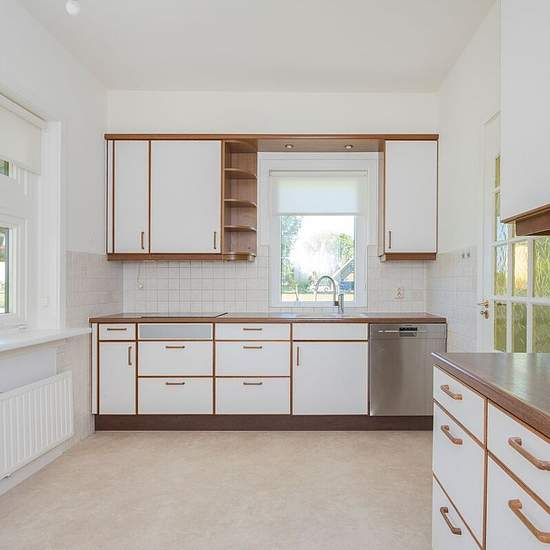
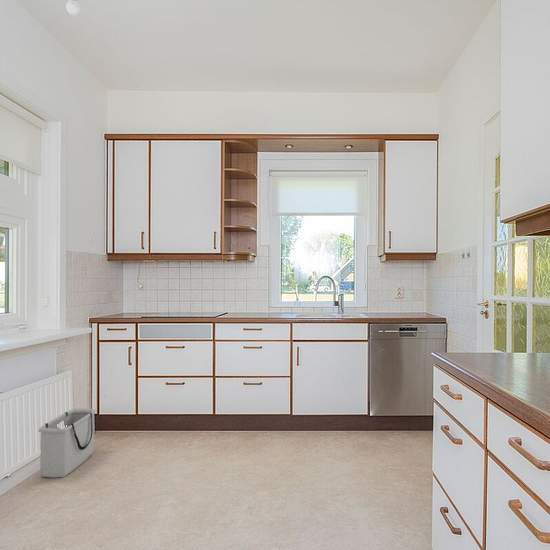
+ storage bin (68, 441)
